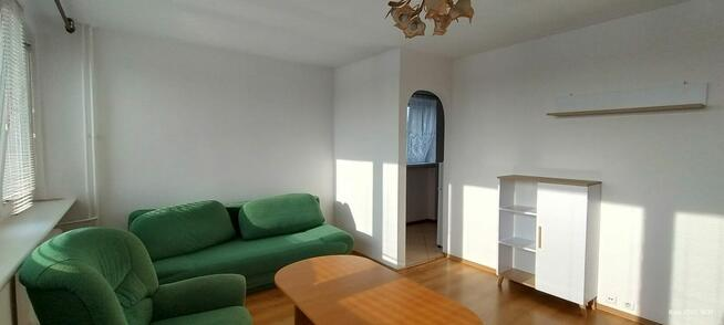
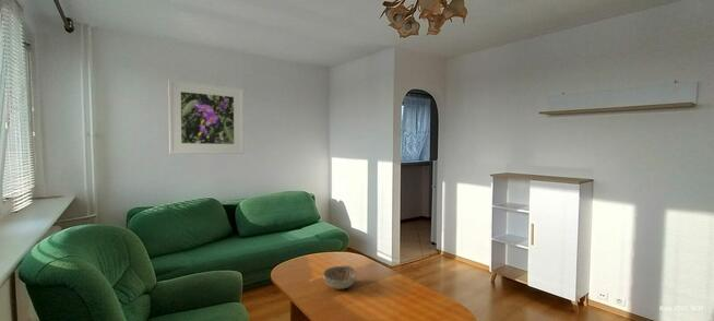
+ decorative bowl (340, 278)
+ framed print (209, 119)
